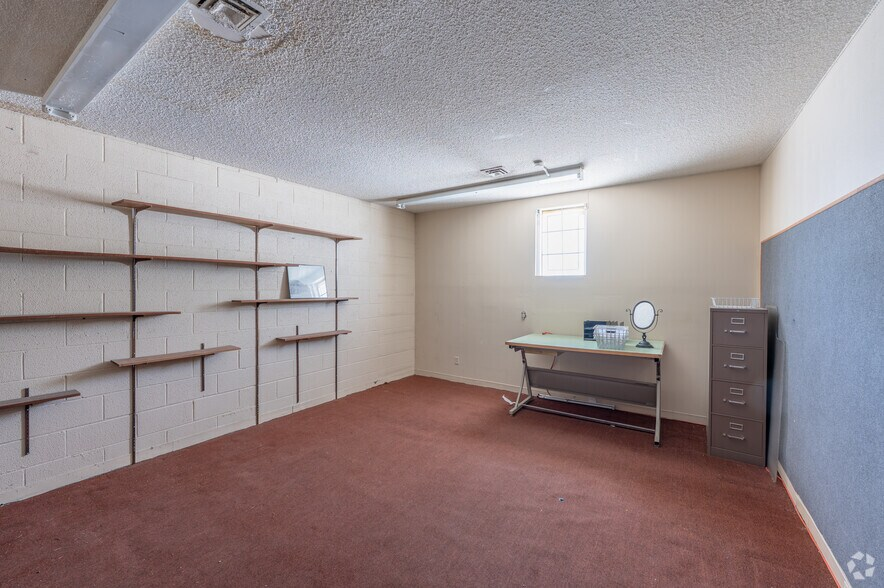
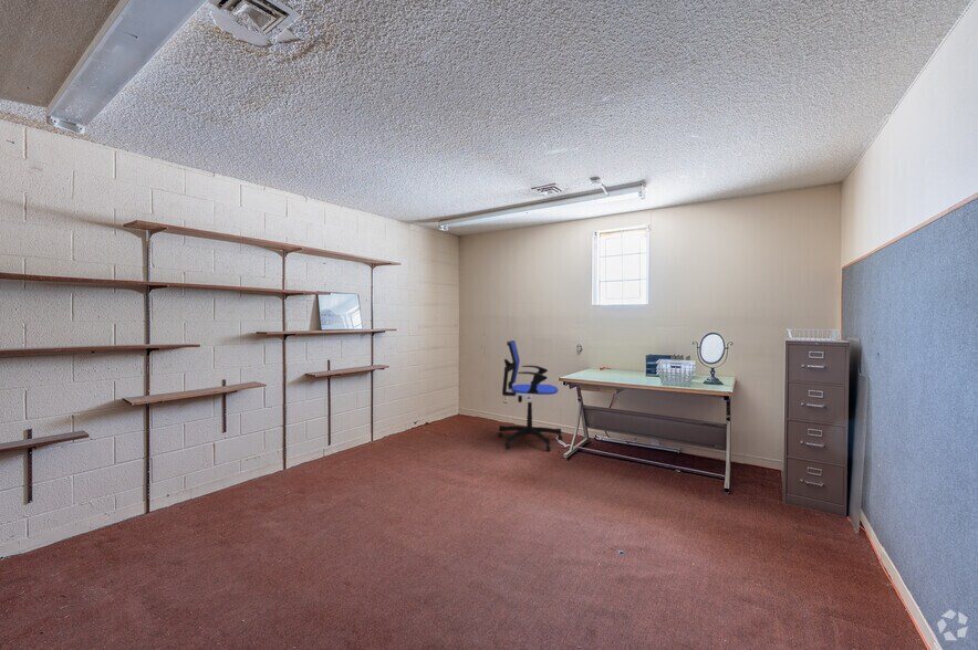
+ office chair (530, 390)
